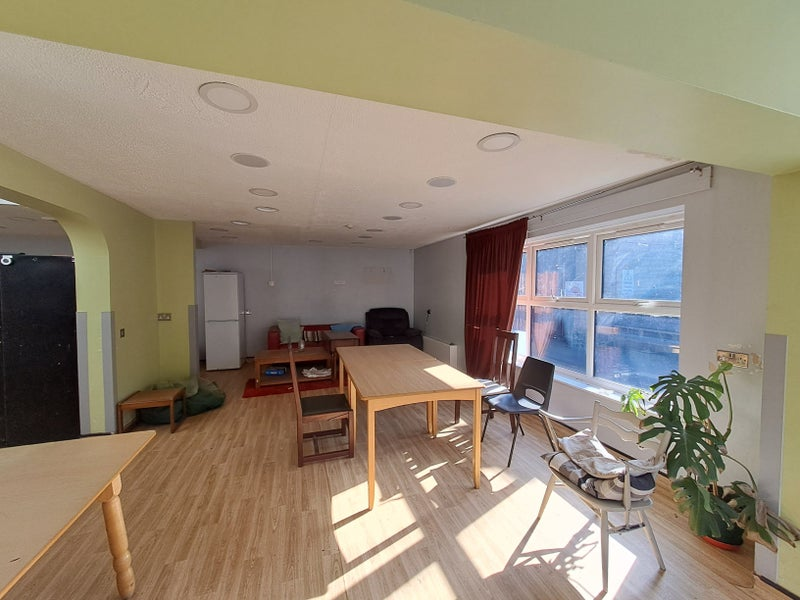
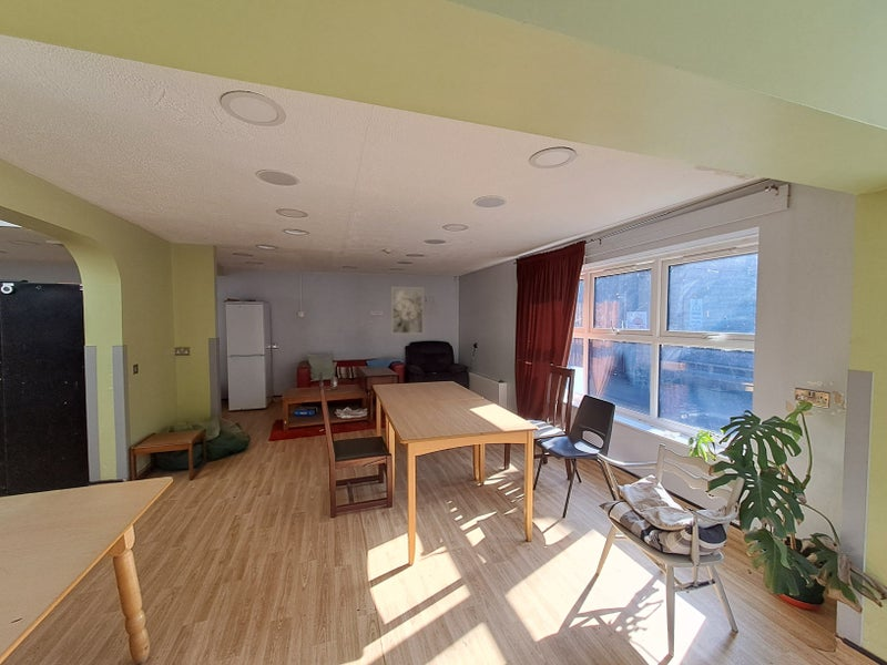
+ wall art (407, 310)
